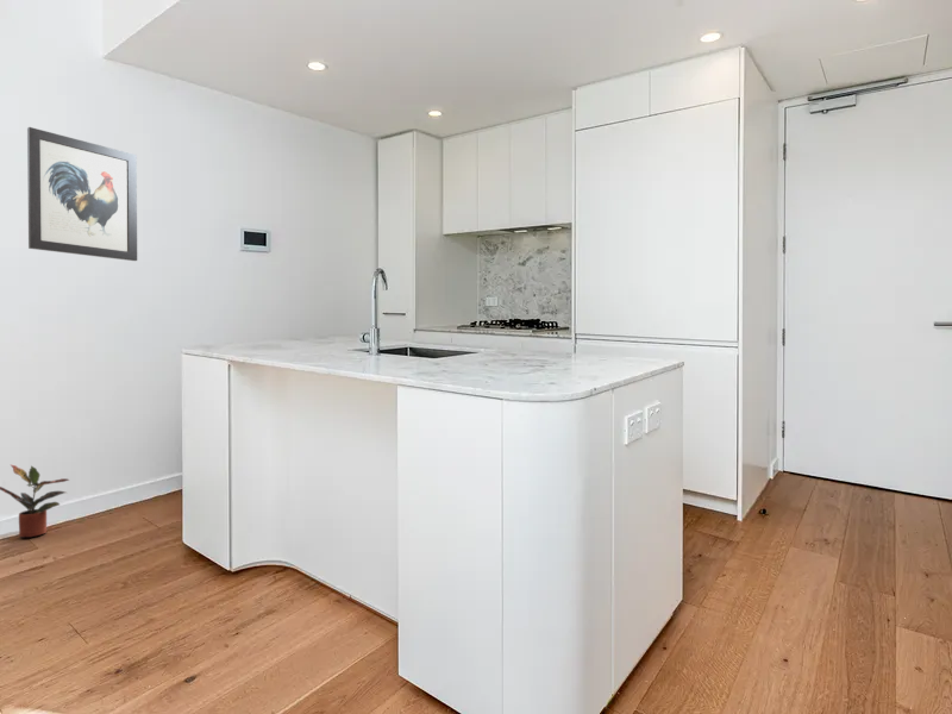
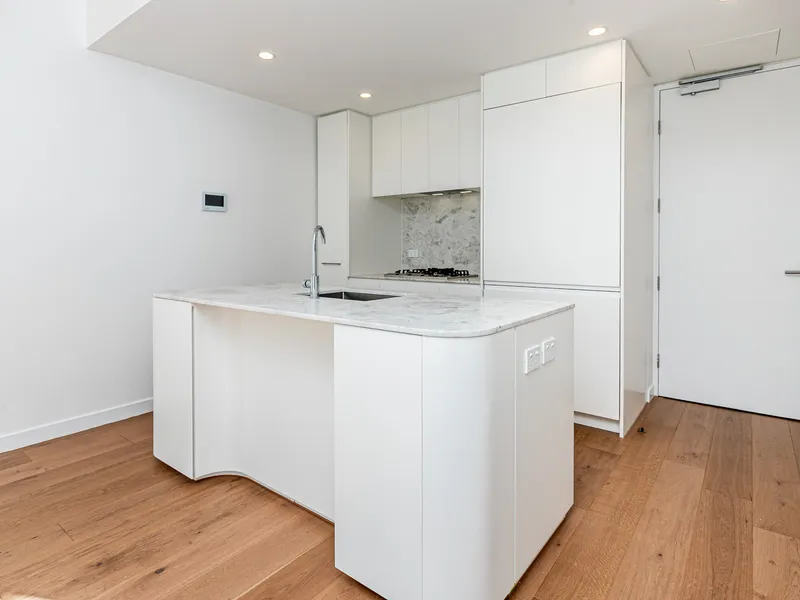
- wall art (86, 199)
- potted plant (37, 500)
